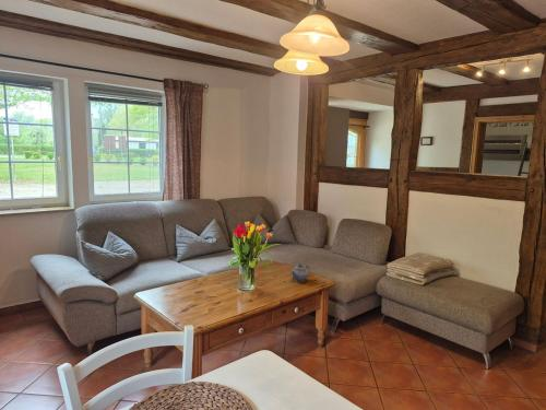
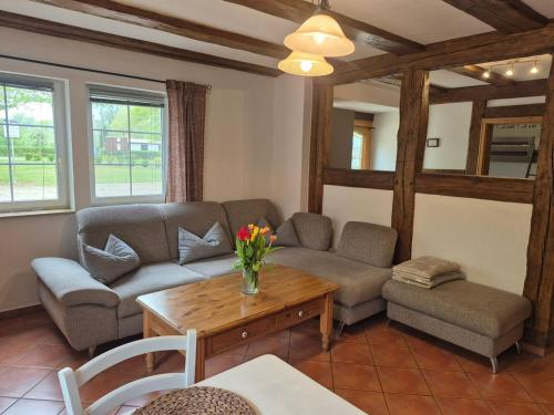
- teapot (299, 271)
